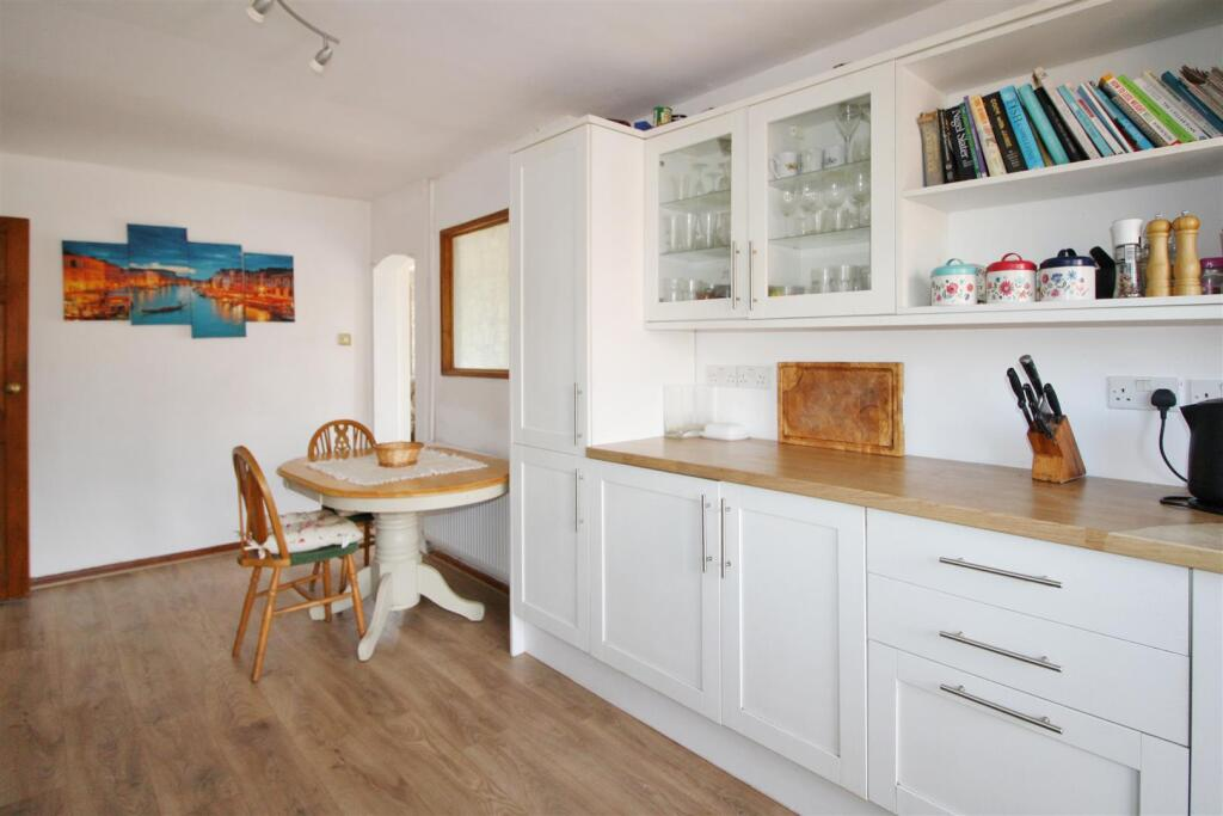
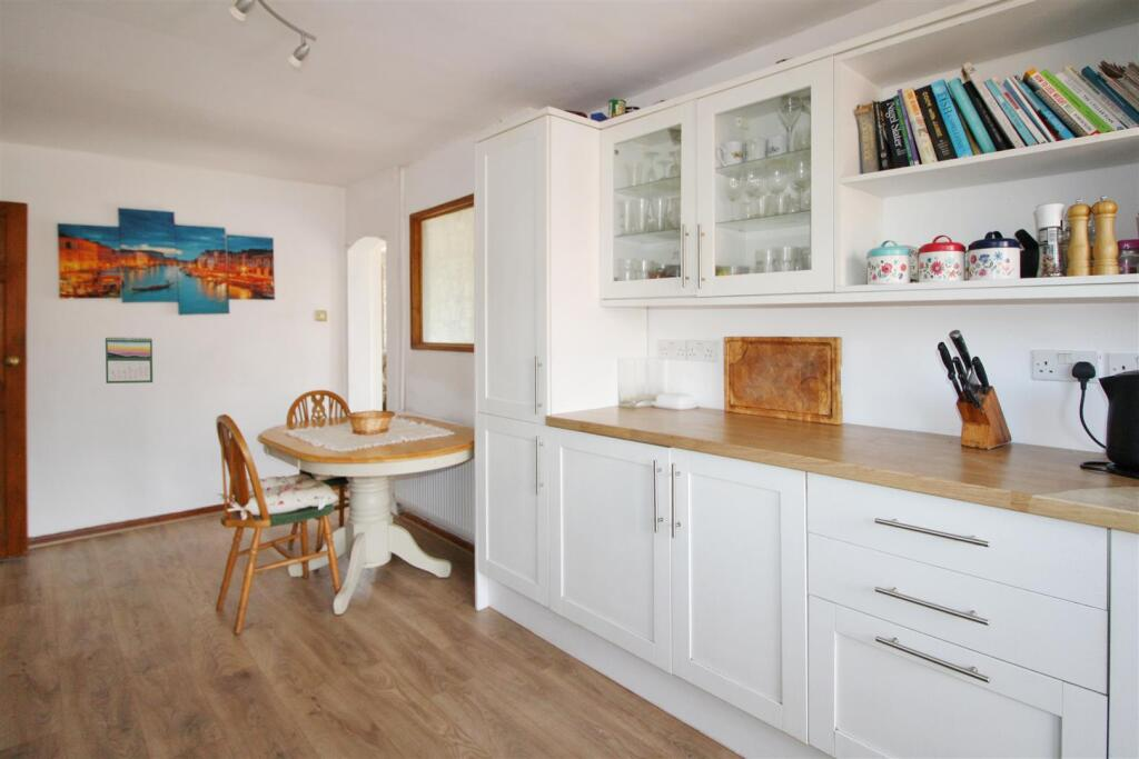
+ calendar (129, 359)
